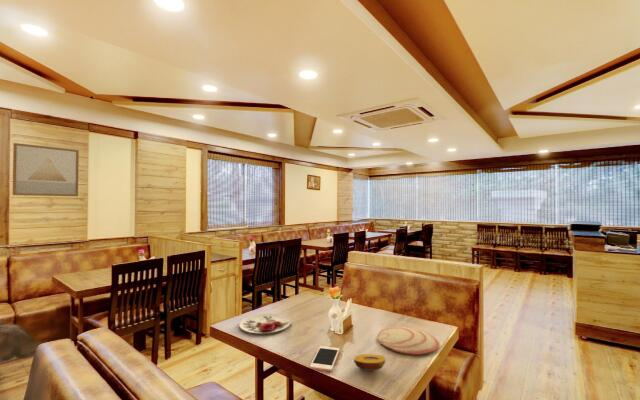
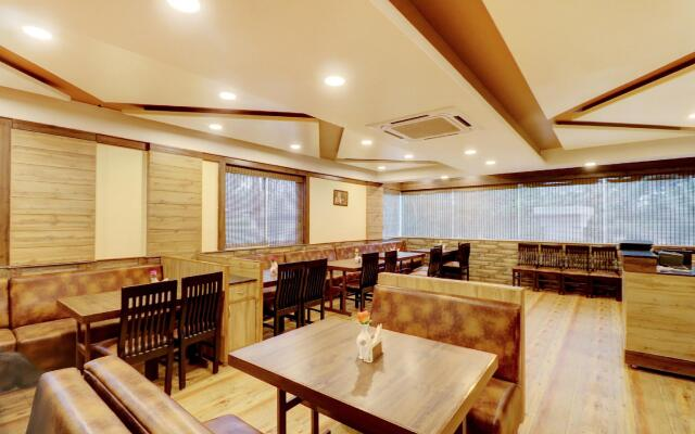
- fruit (369, 362)
- cell phone (325, 357)
- plate (265, 322)
- wall art (47, 171)
- plate (407, 337)
